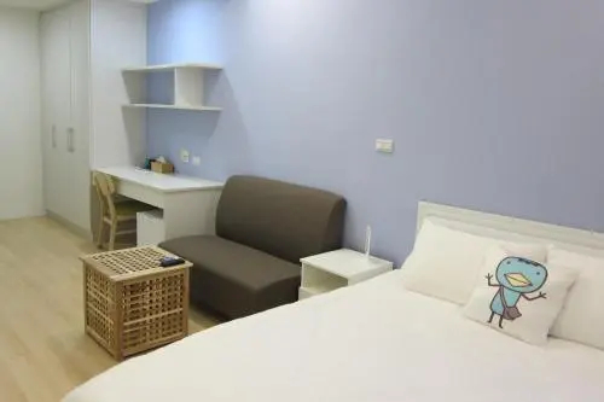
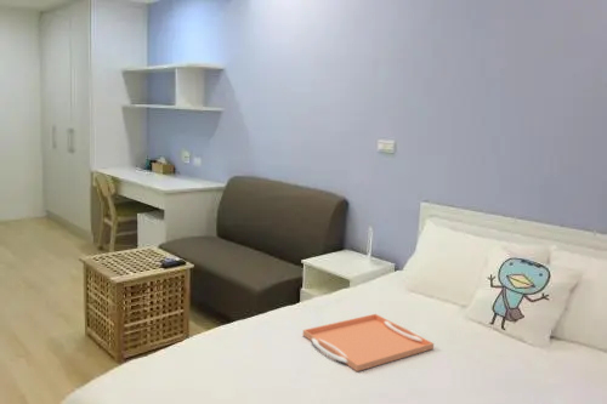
+ serving tray (367, 338)
